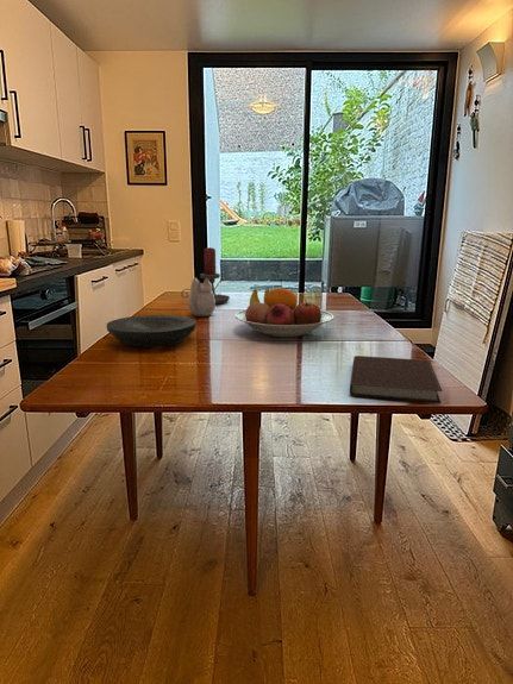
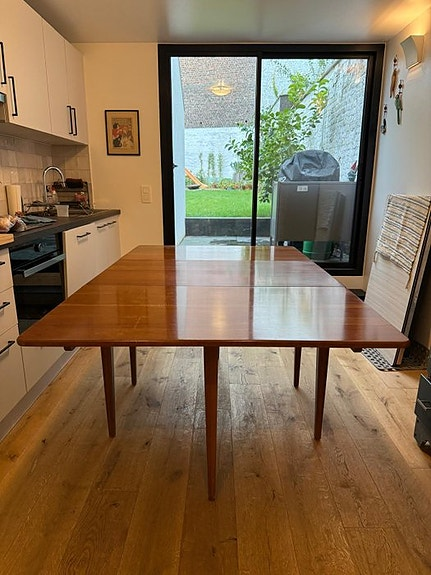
- teapot (201, 296)
- candle holder (204, 275)
- fruit bowl (283, 310)
- plate (152, 332)
- notebook (392, 376)
